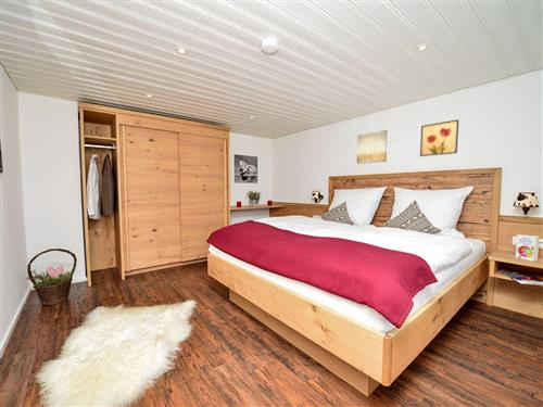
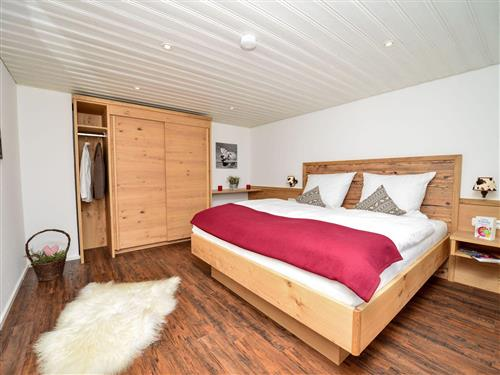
- wall art (370, 148)
- wall art (438, 139)
